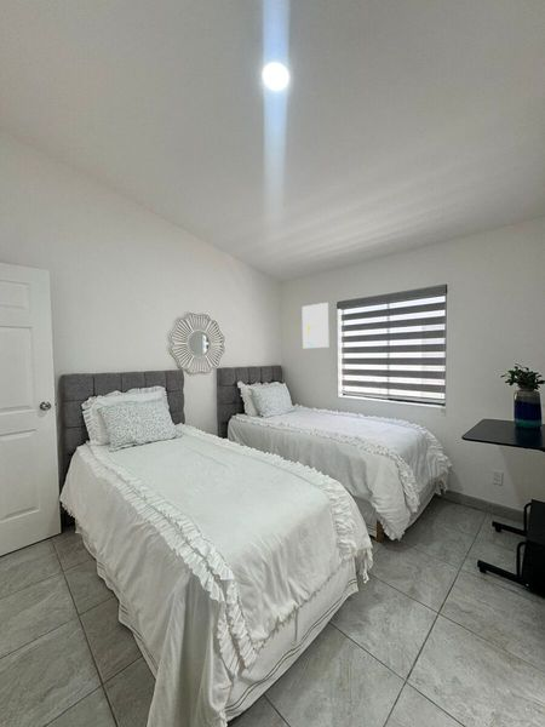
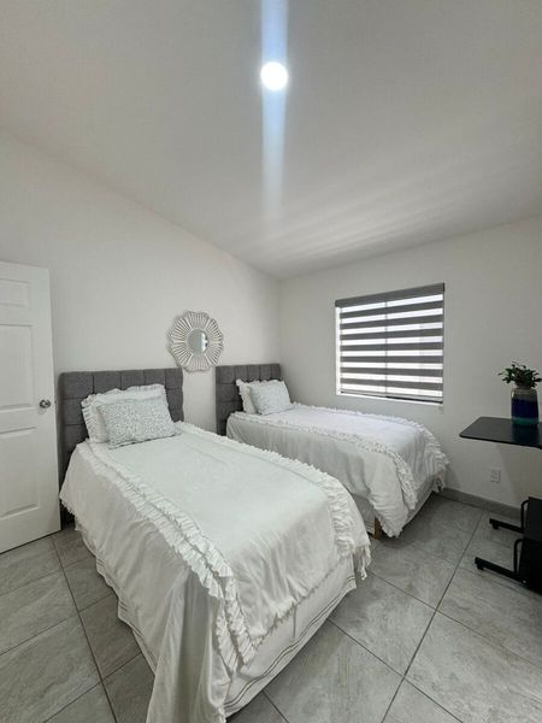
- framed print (315, 326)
